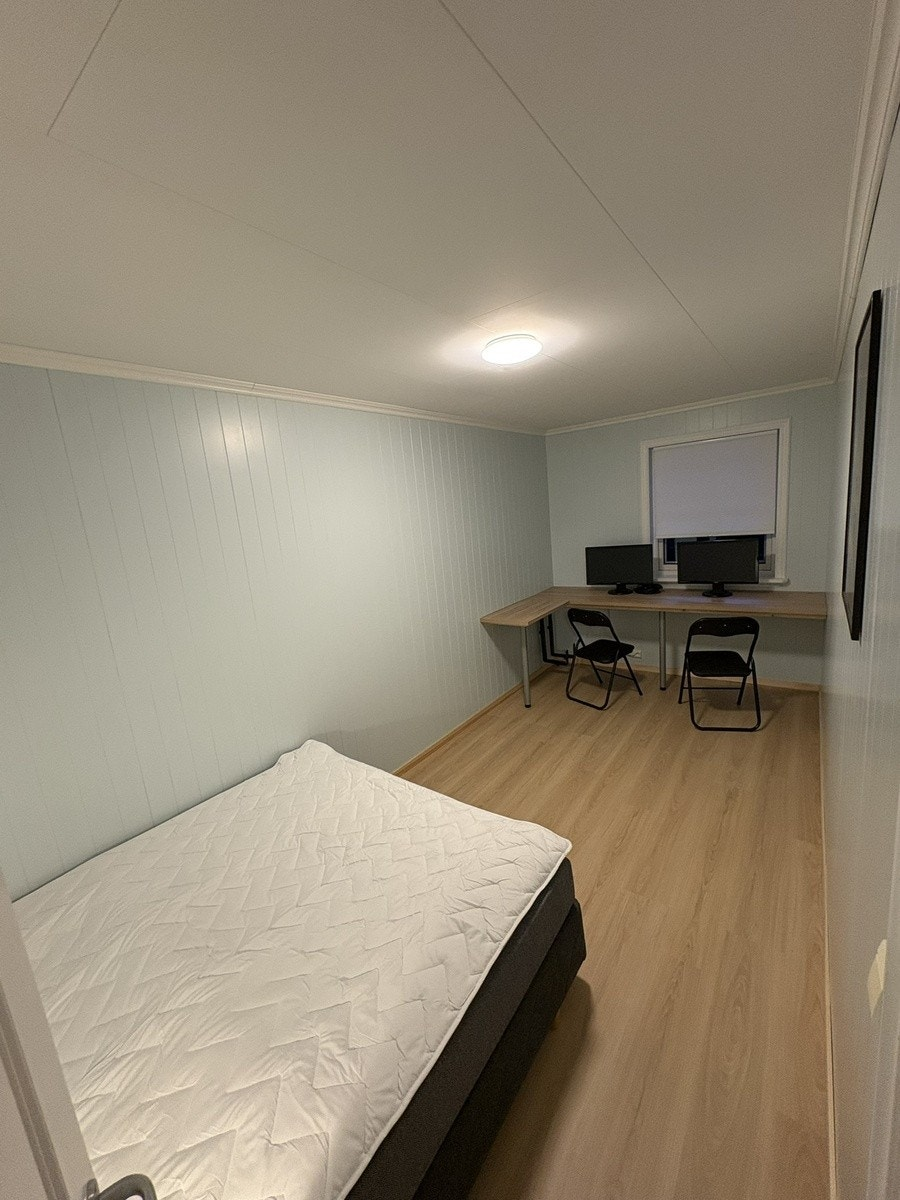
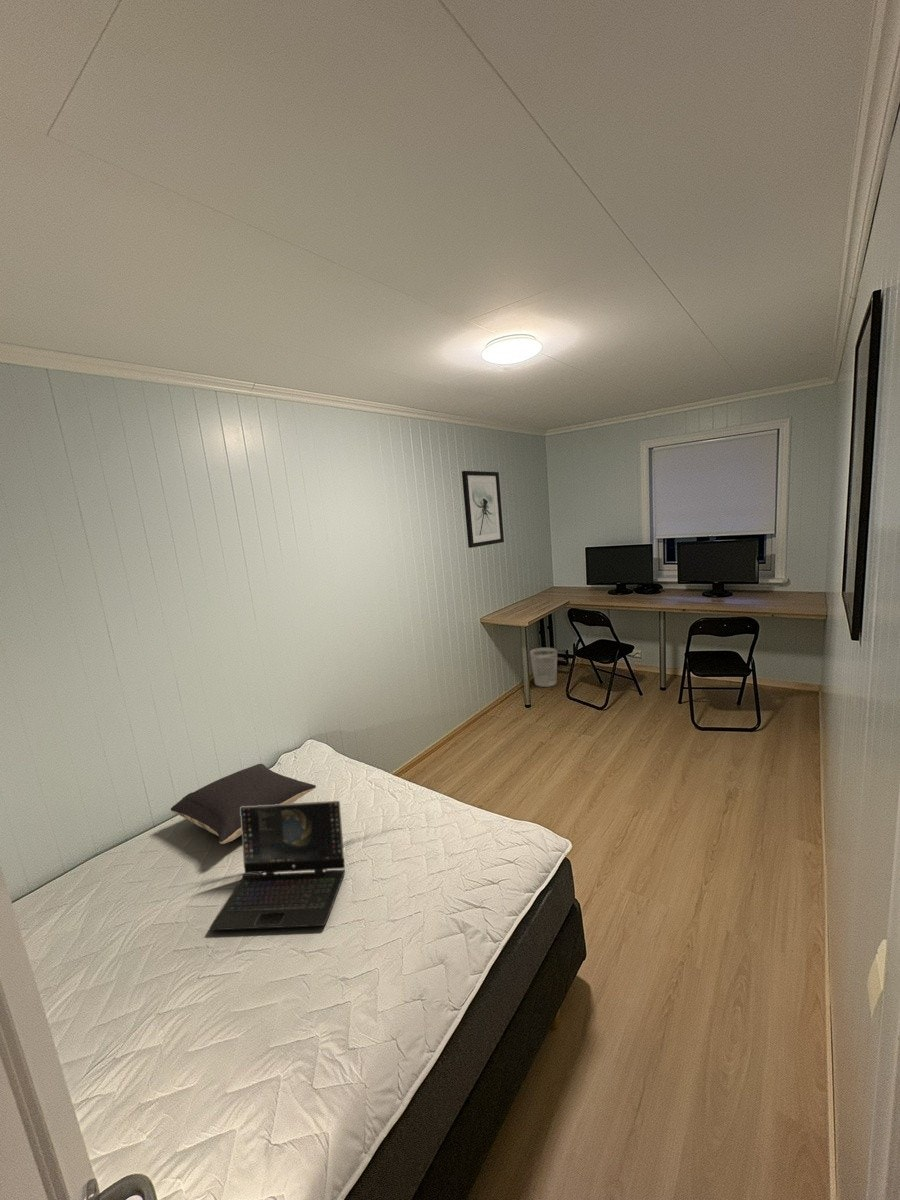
+ pillow (244, 797)
+ laptop (279, 862)
+ wall art (484, 508)
+ wastebasket (544, 667)
